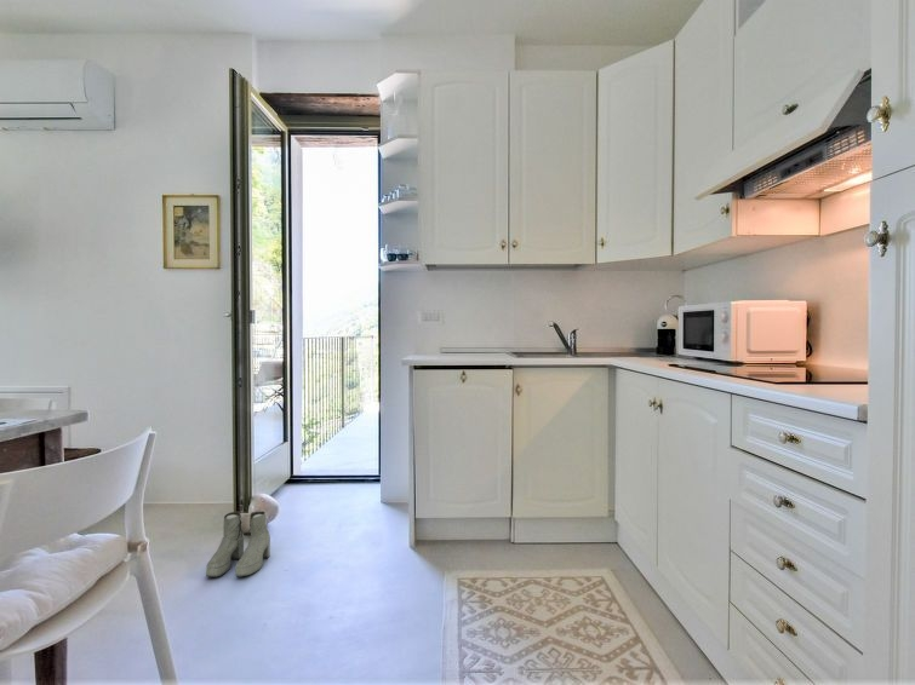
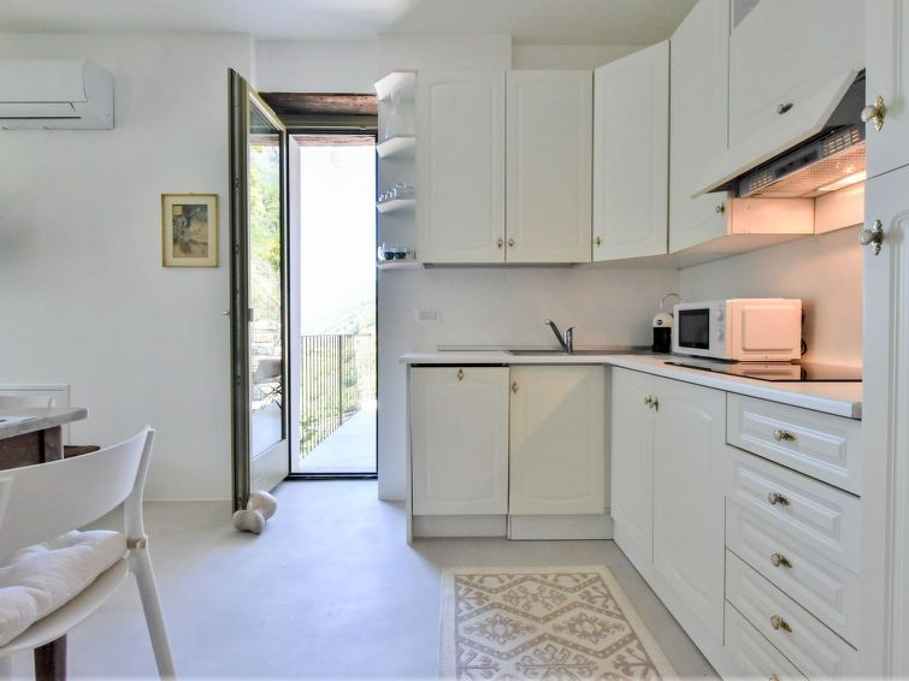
- boots (240, 541)
